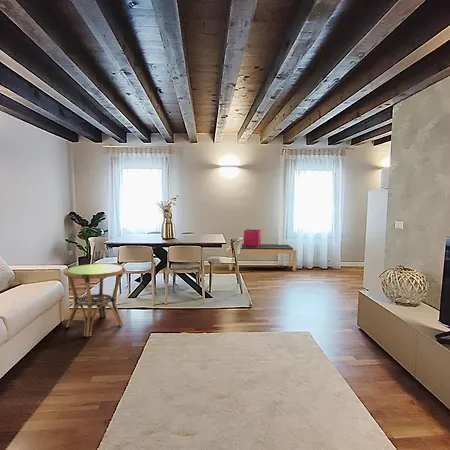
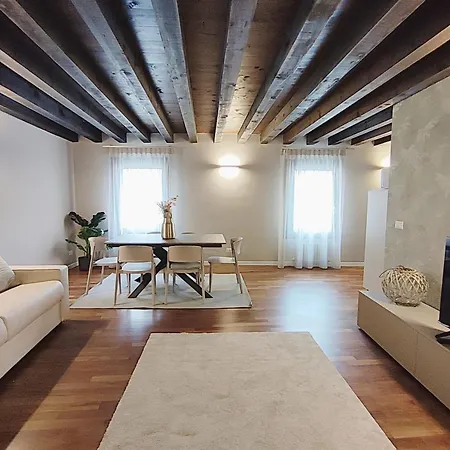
- storage bin (252, 237)
- bench (261, 252)
- side table (95, 297)
